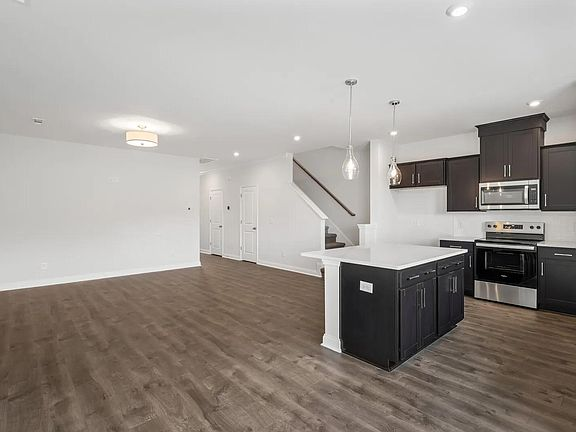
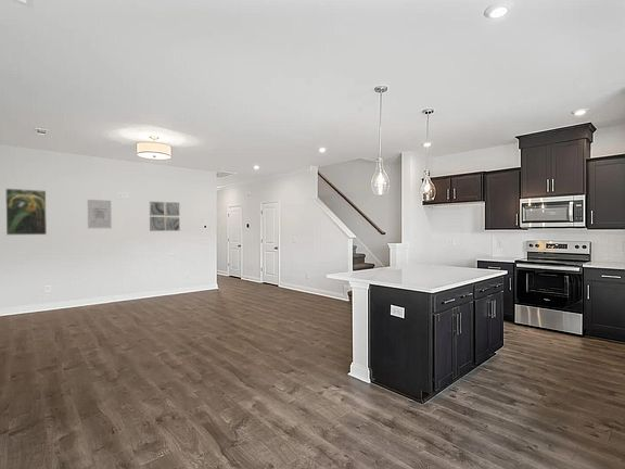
+ wall art (165, 215)
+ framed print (26, 212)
+ wall art (99, 214)
